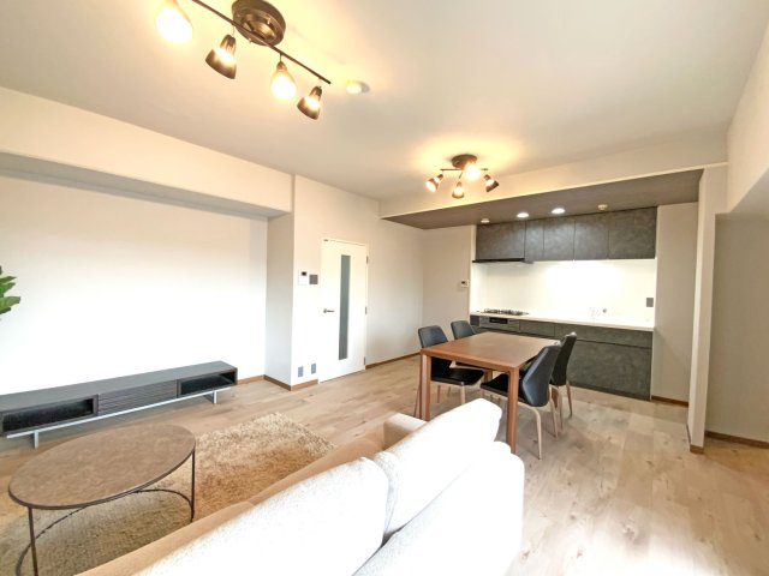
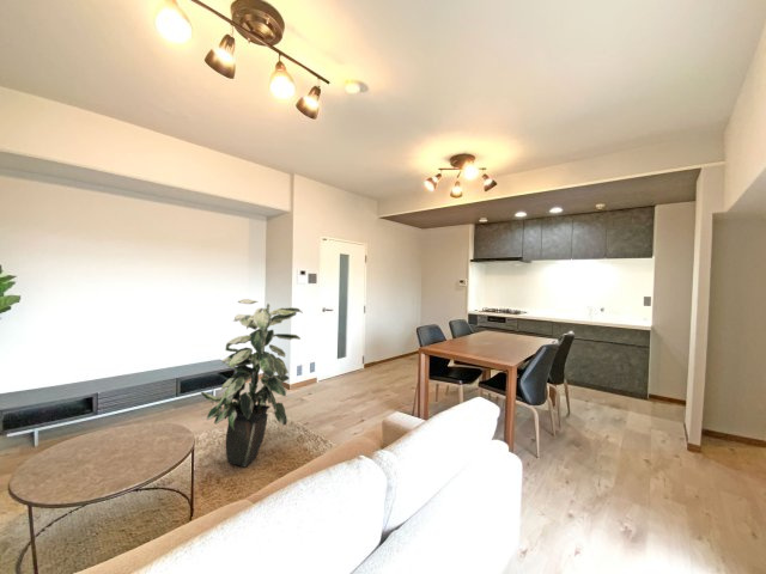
+ indoor plant (254, 379)
